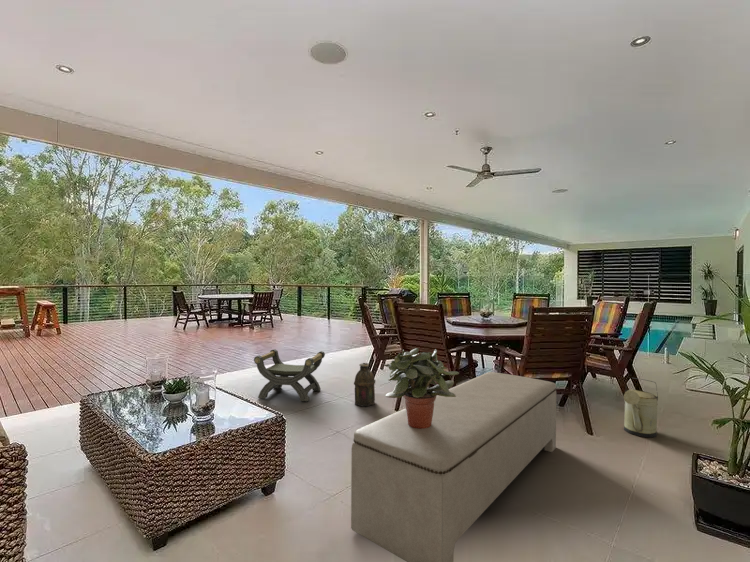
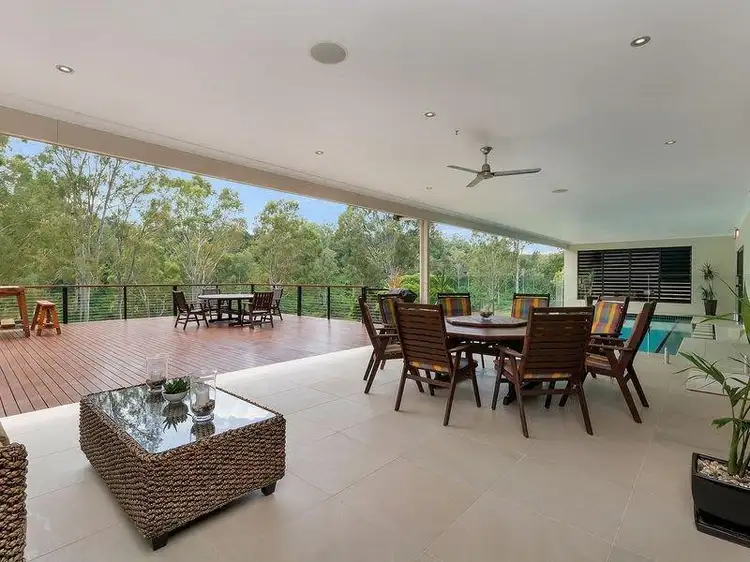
- watering can (637, 408)
- bench (473, 440)
- lantern (364, 383)
- potted plant (421, 385)
- stool (290, 373)
